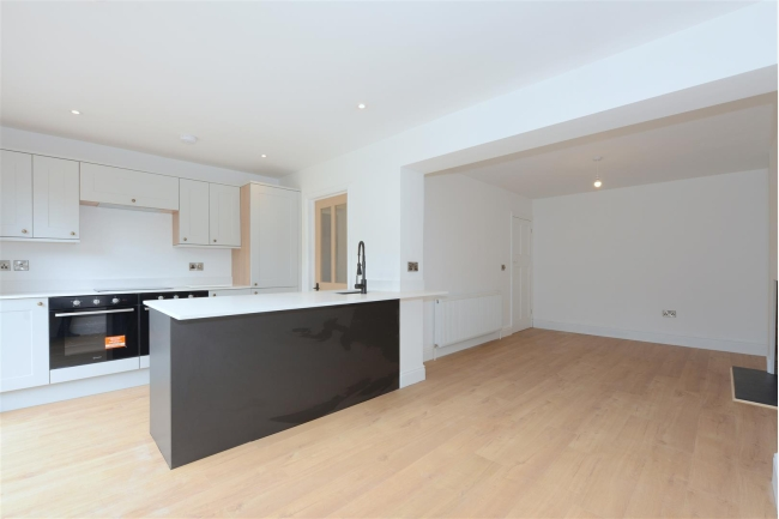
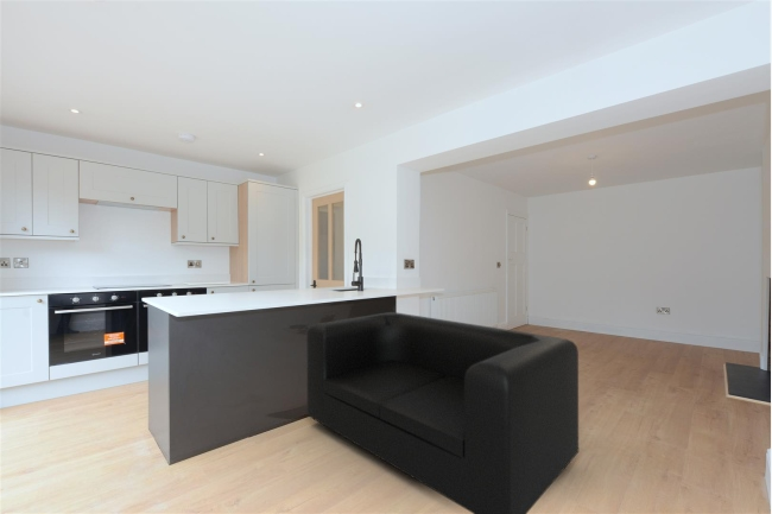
+ loveseat (428, 386)
